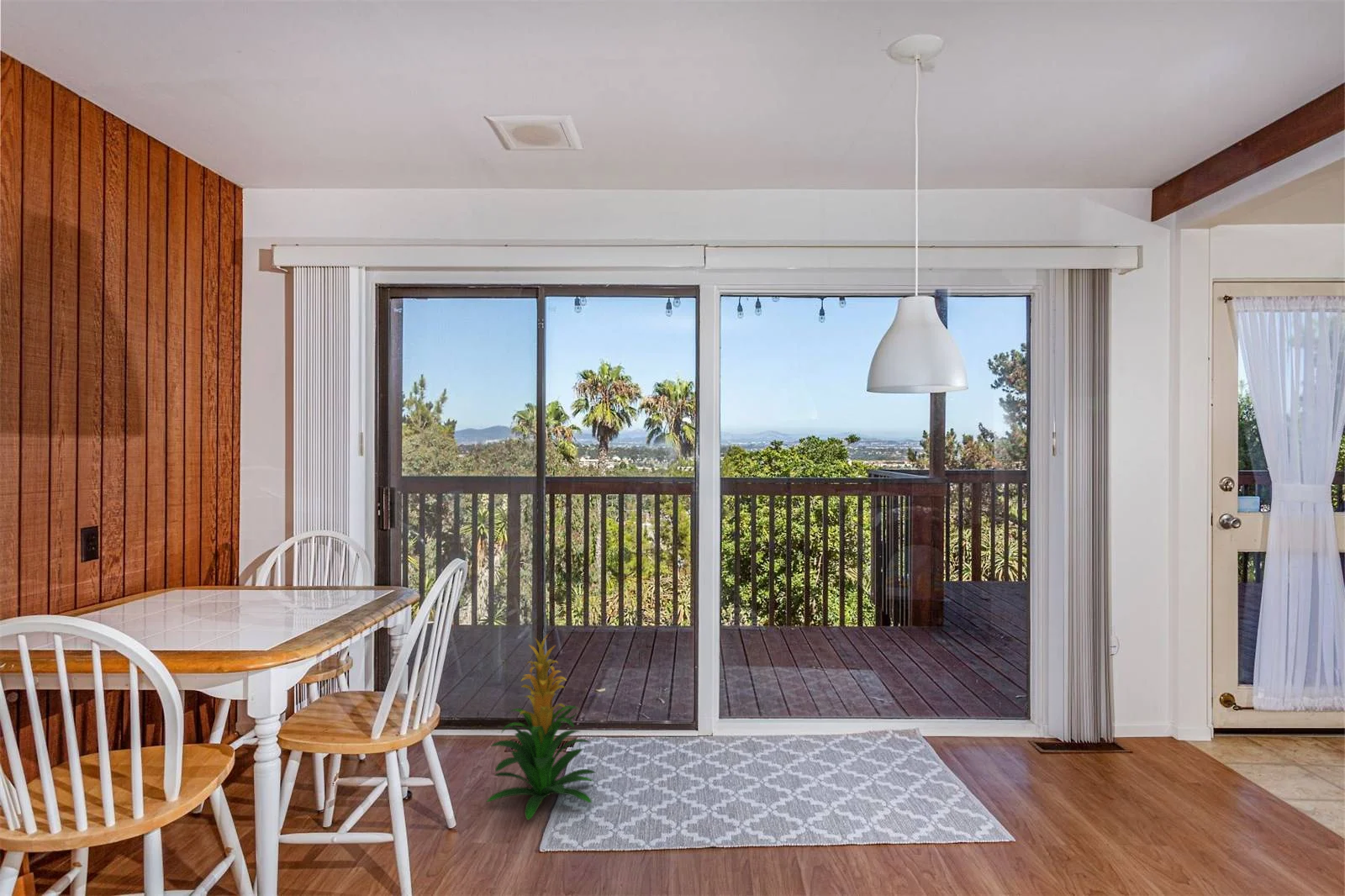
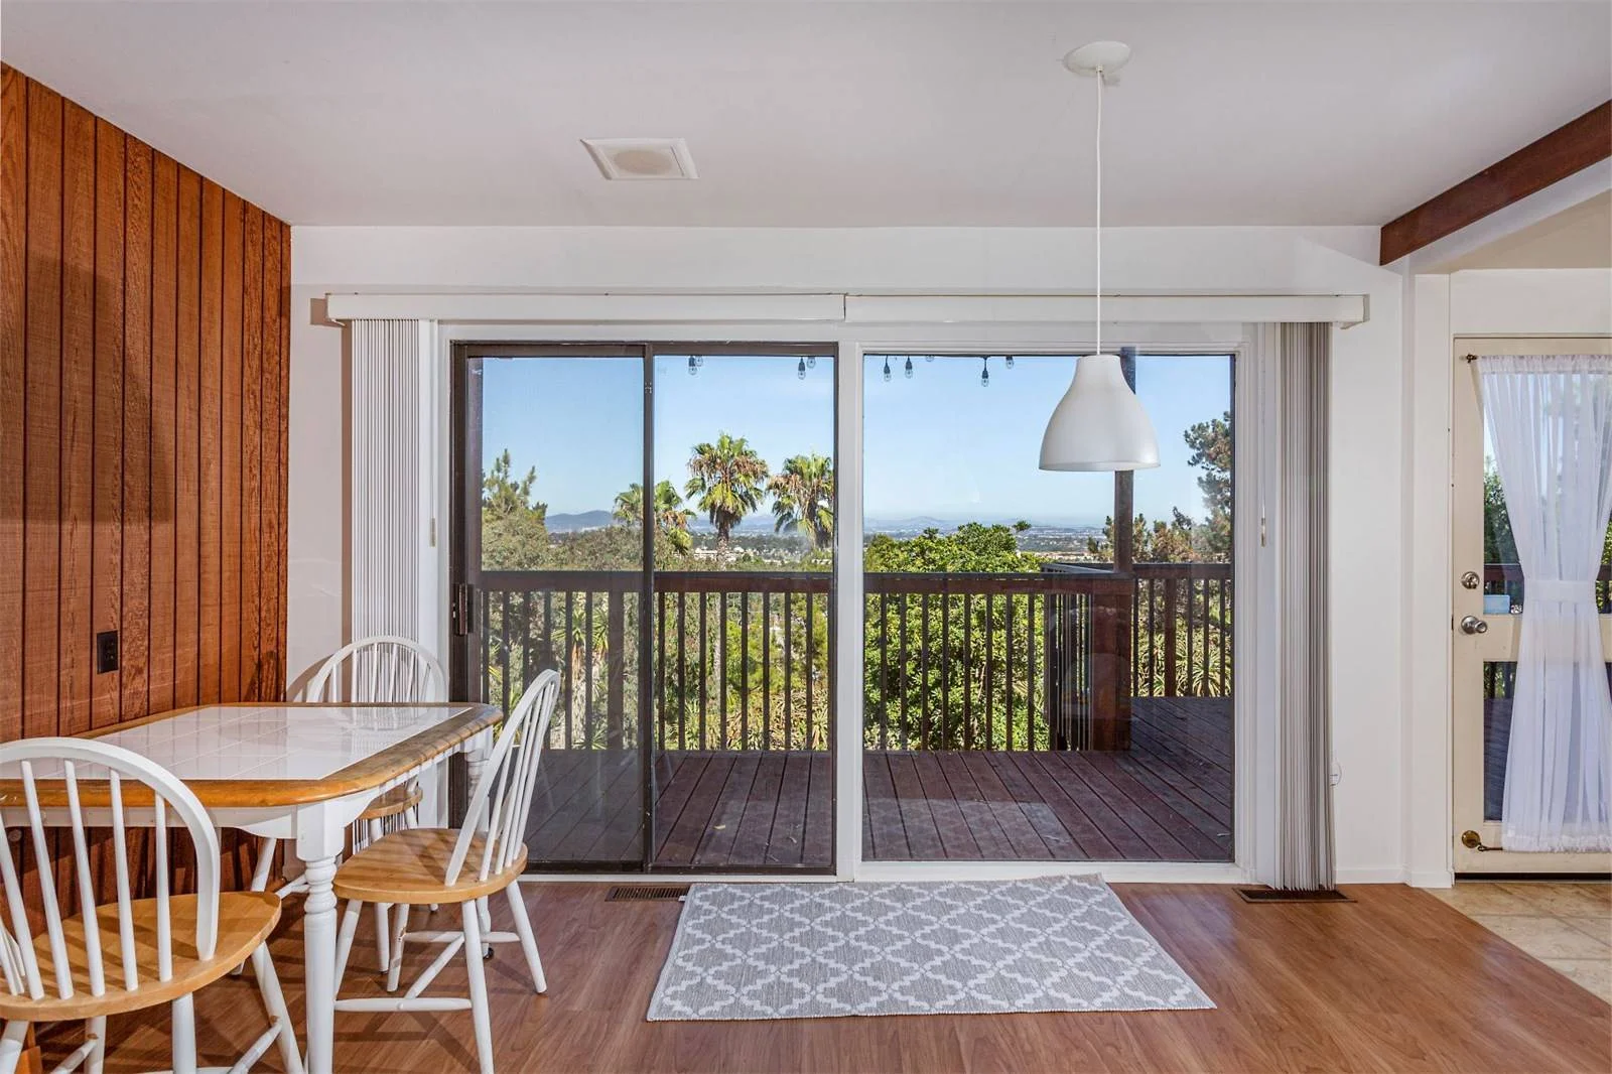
- indoor plant (542, 715)
